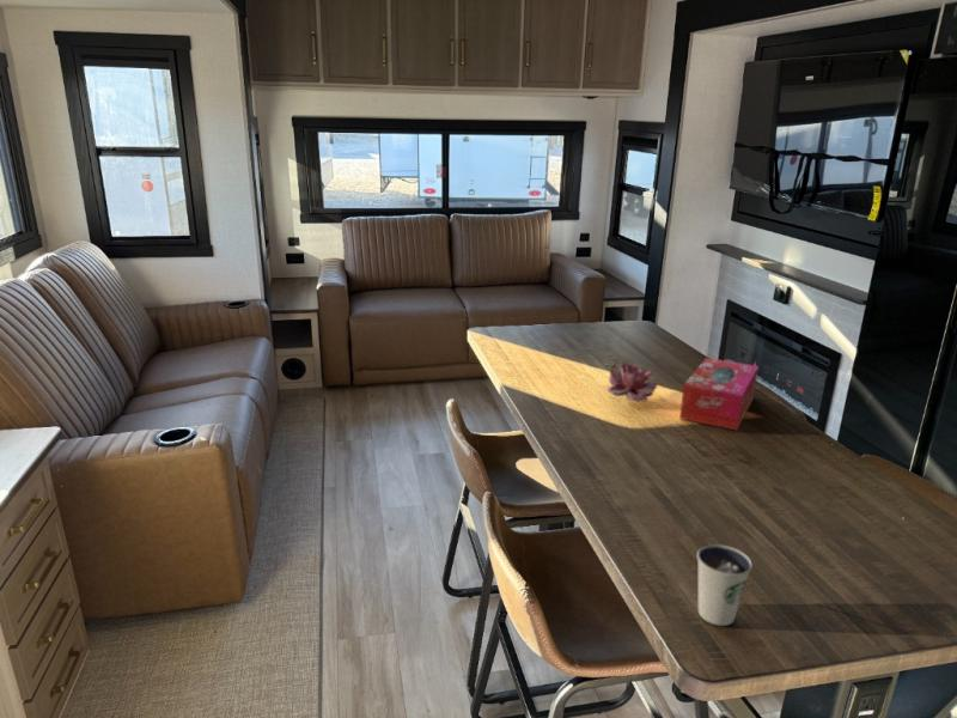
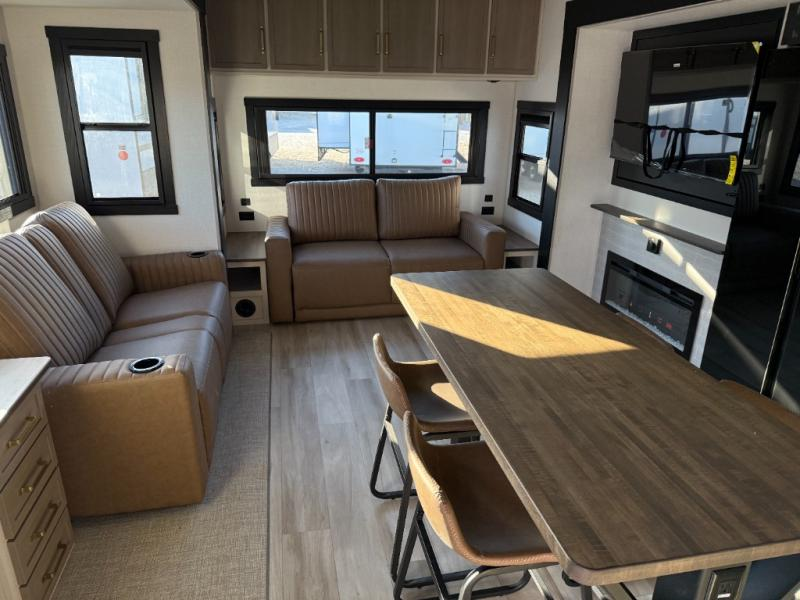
- dixie cup (720, 586)
- tissue box (720, 391)
- flower (632, 382)
